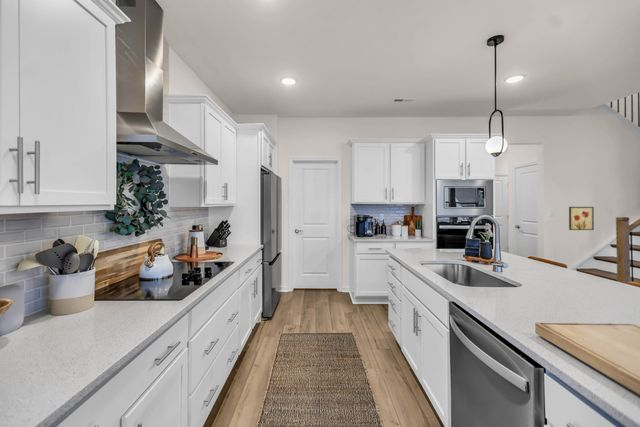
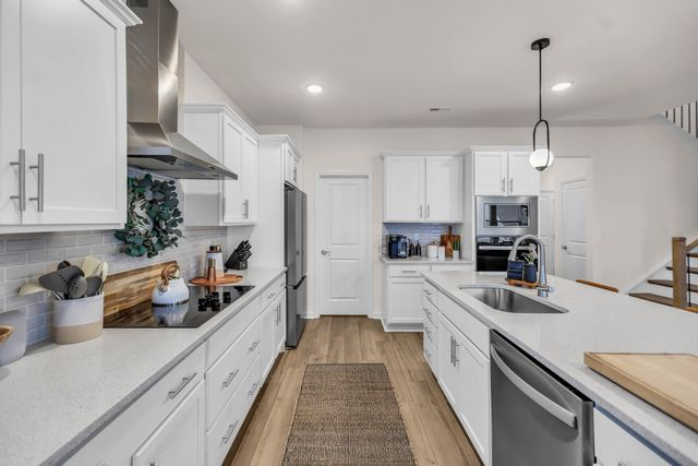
- wall art (580, 218)
